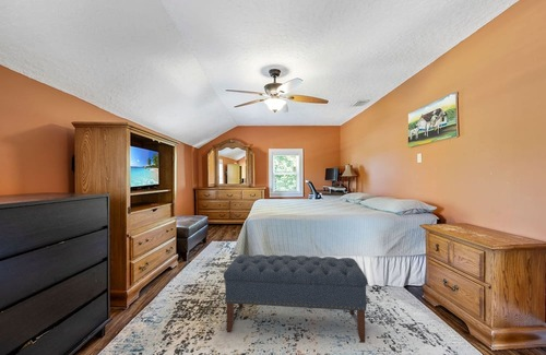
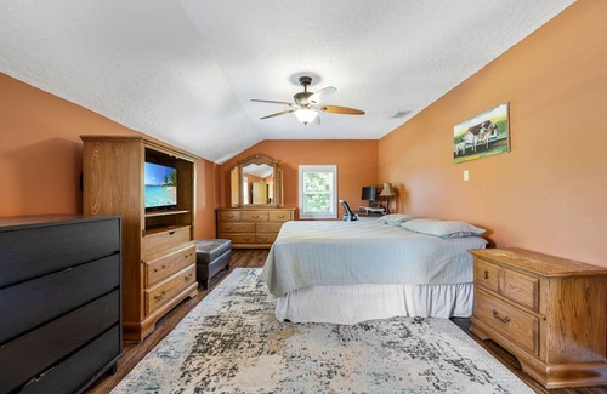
- bench (294, 291)
